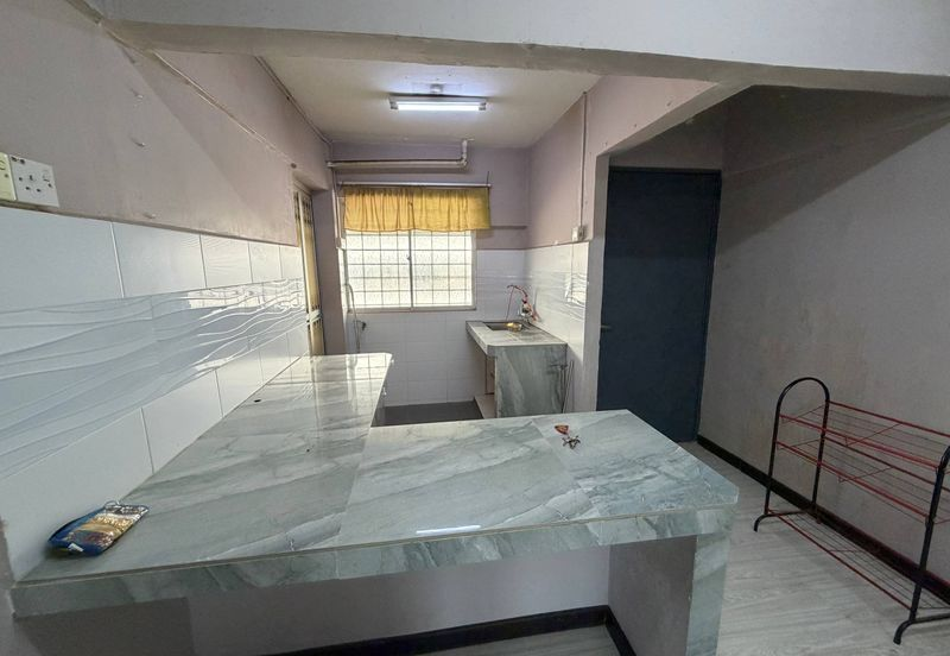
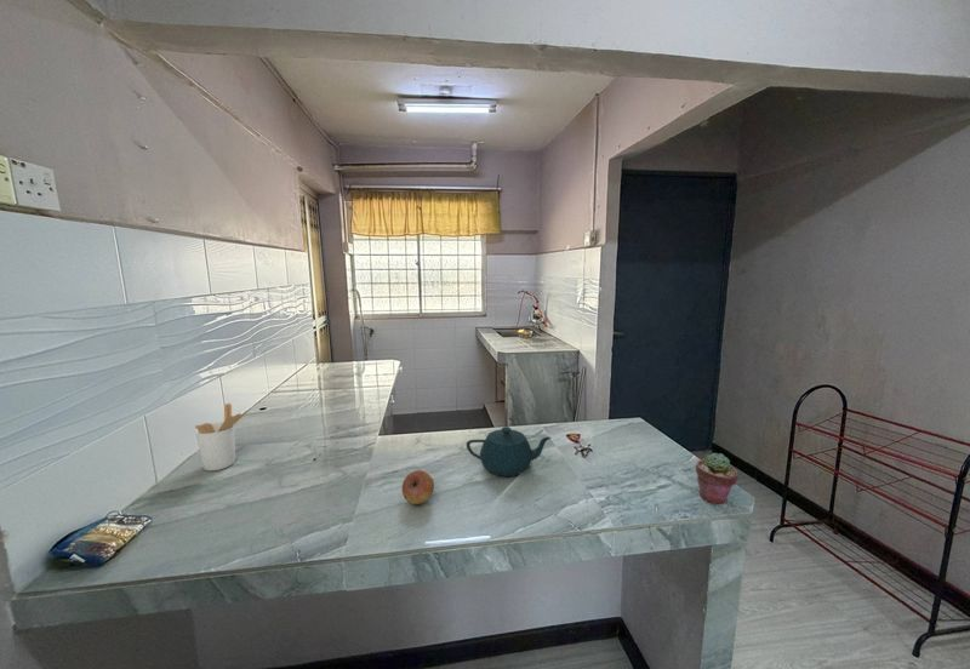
+ utensil holder (223, 436)
+ fruit (417, 486)
+ teapot (508, 447)
+ potted succulent (715, 476)
